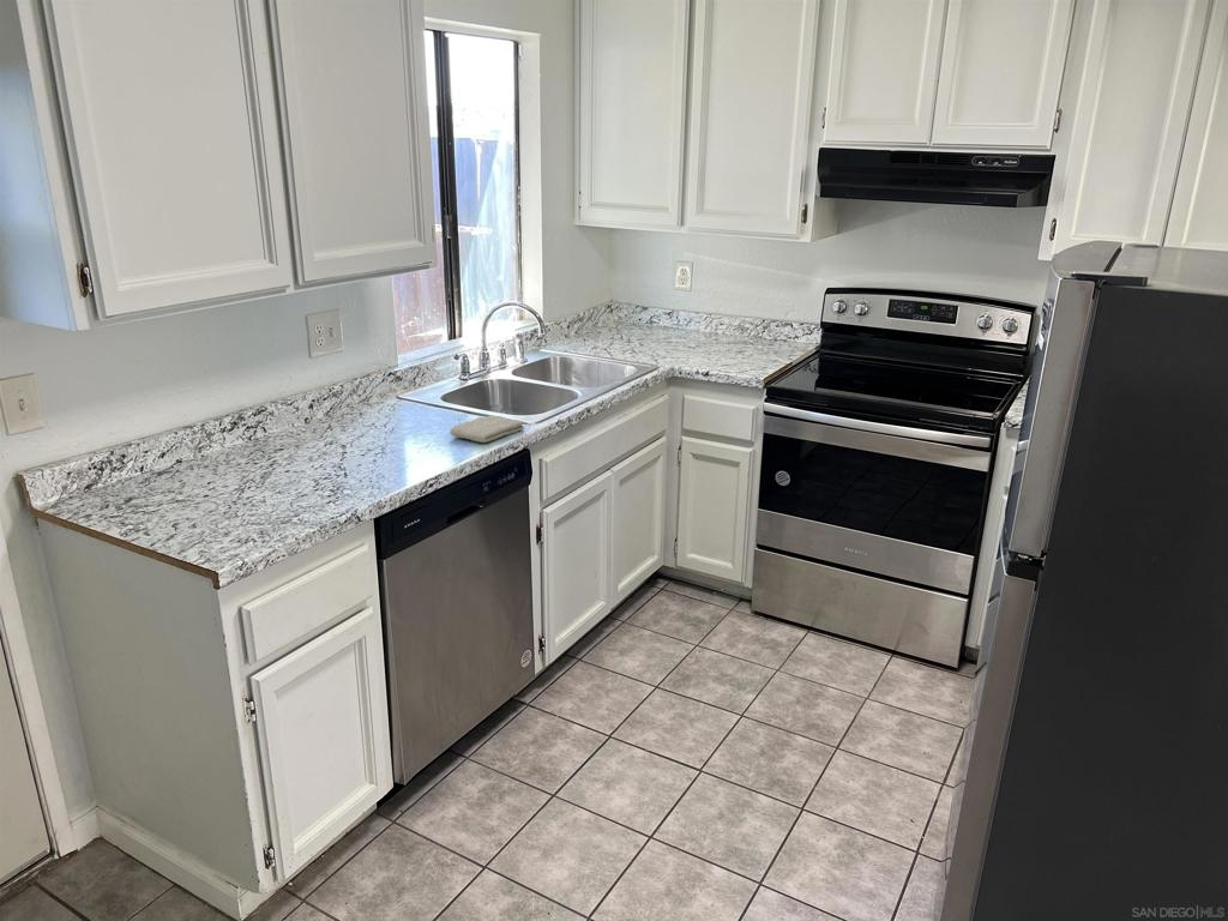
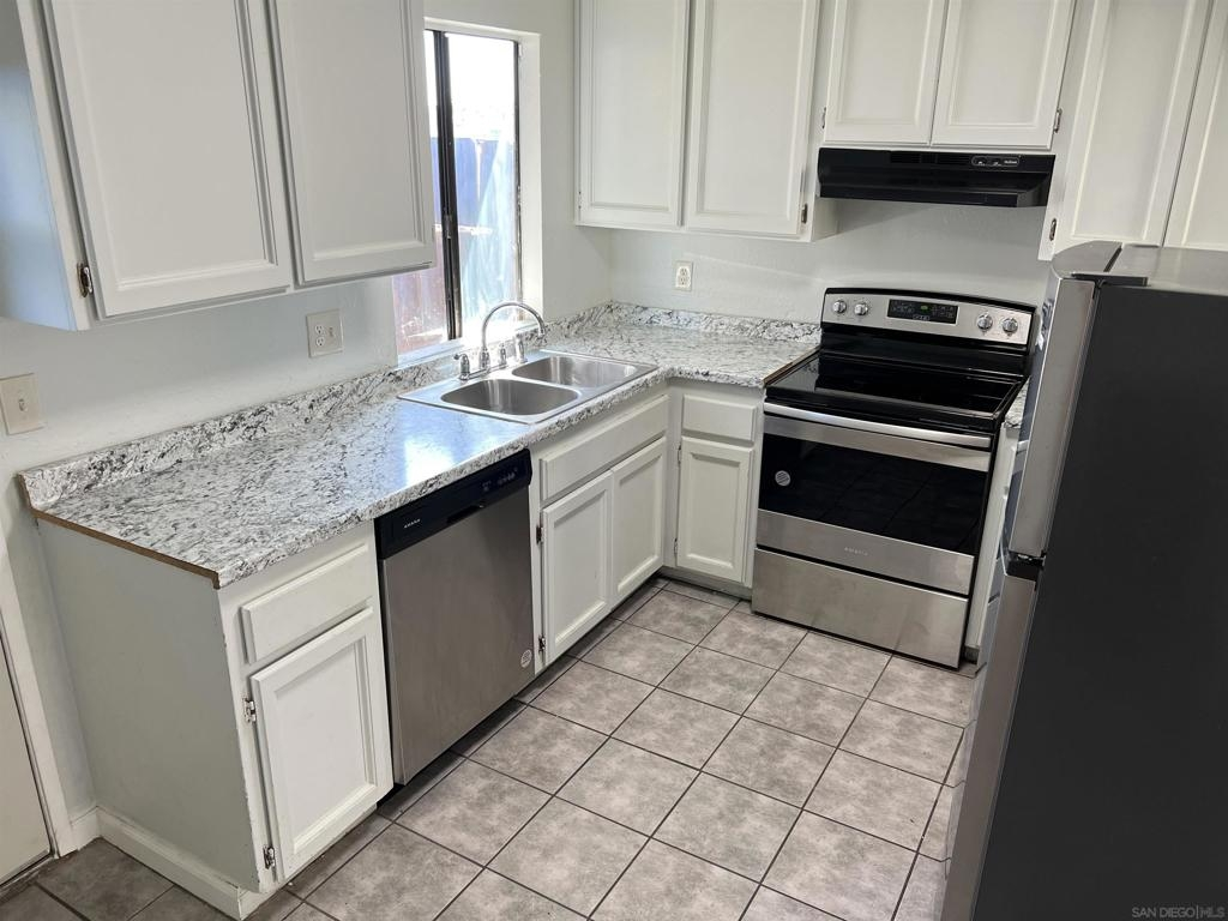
- washcloth (488, 427)
